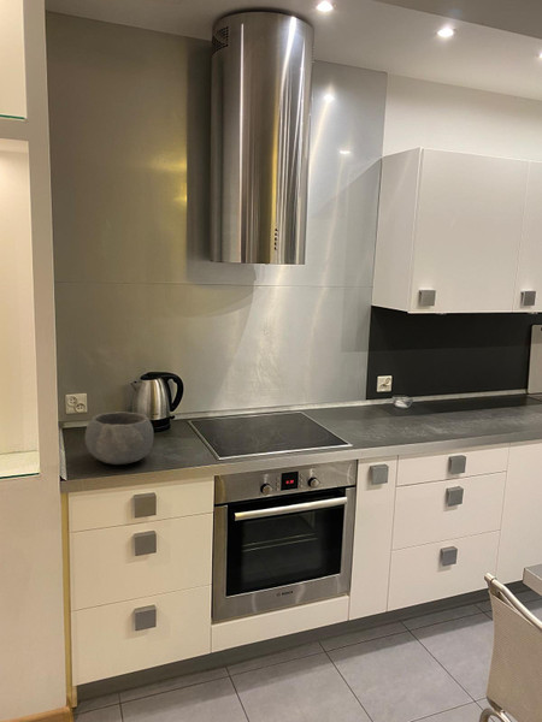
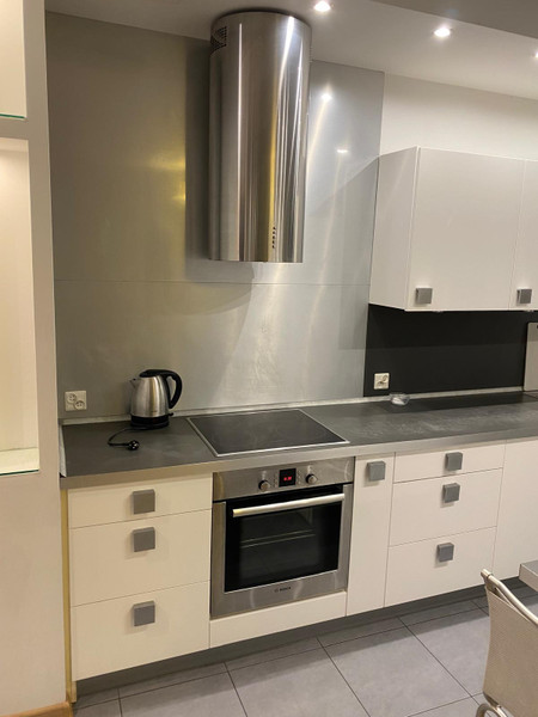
- bowl (119, 439)
